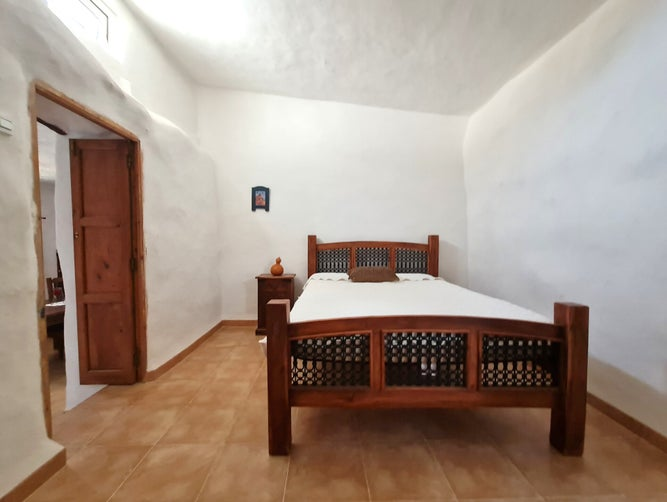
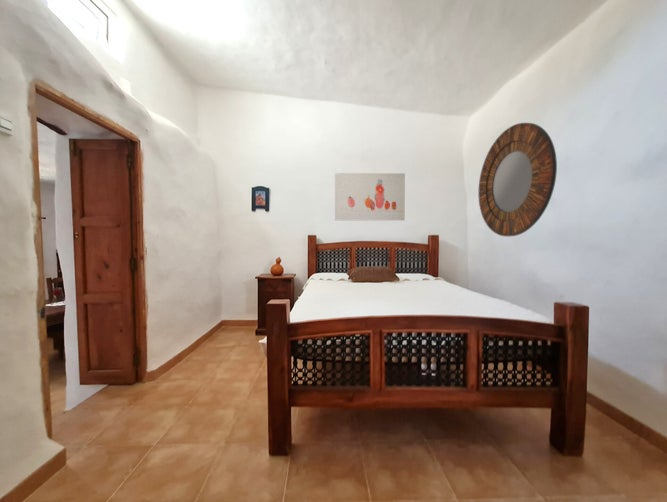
+ wall art (369, 197)
+ home mirror (510, 182)
